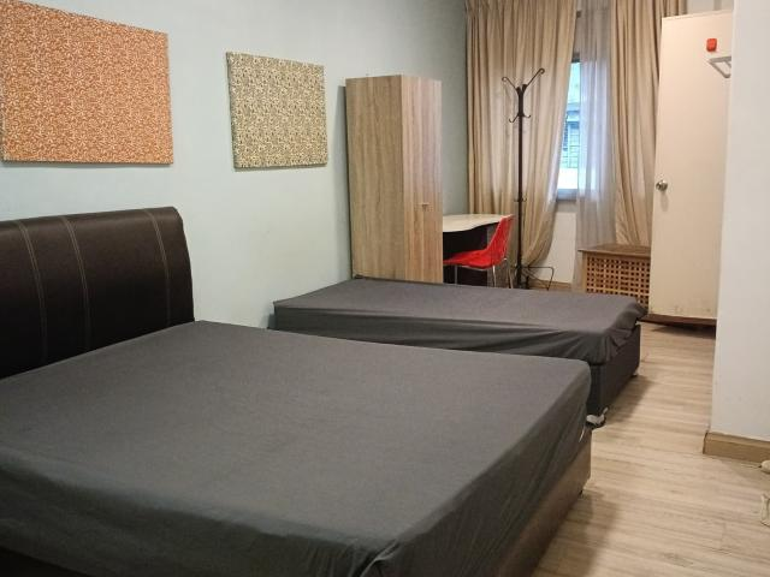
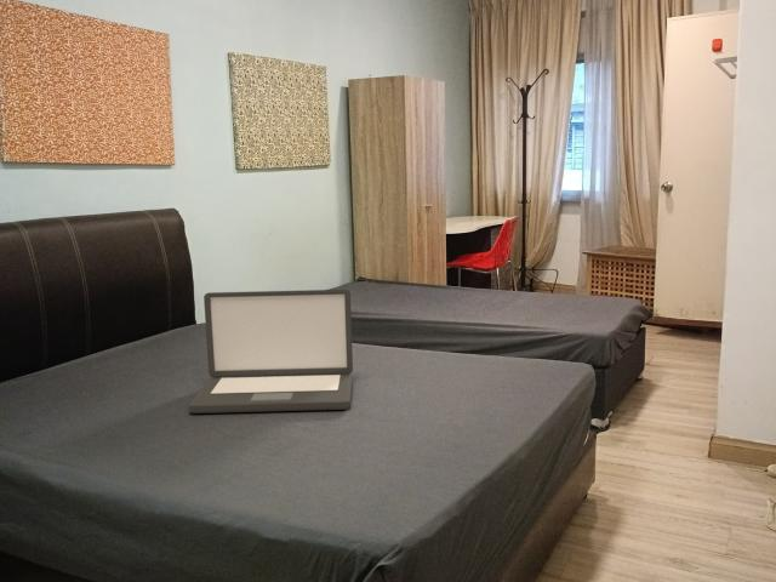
+ laptop (273, 348)
